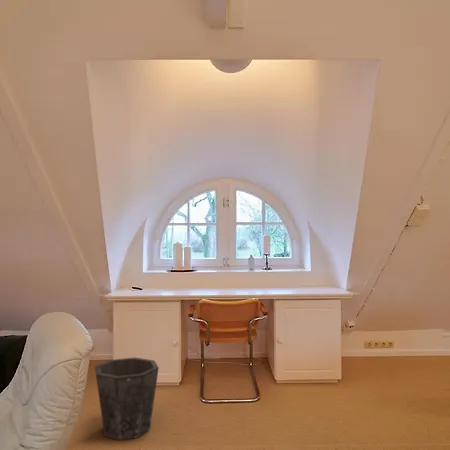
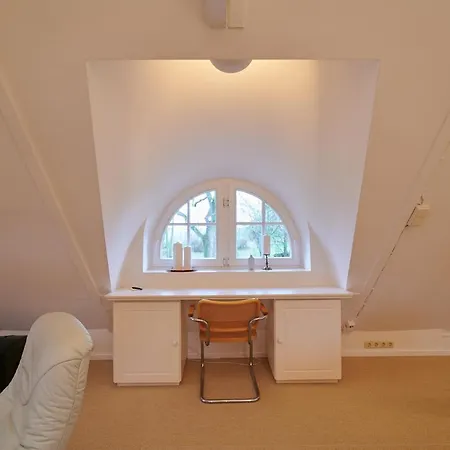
- waste bin (126, 397)
